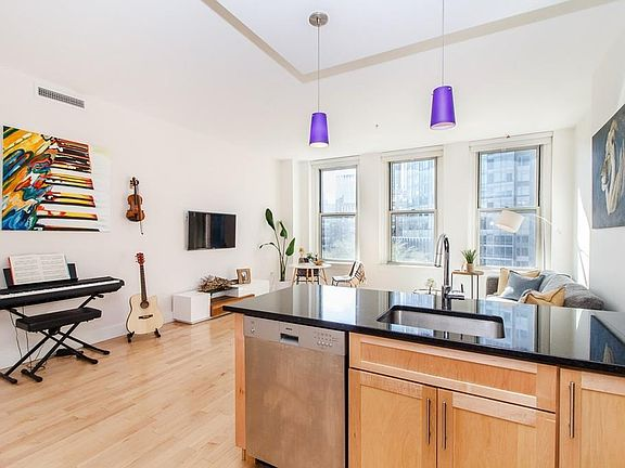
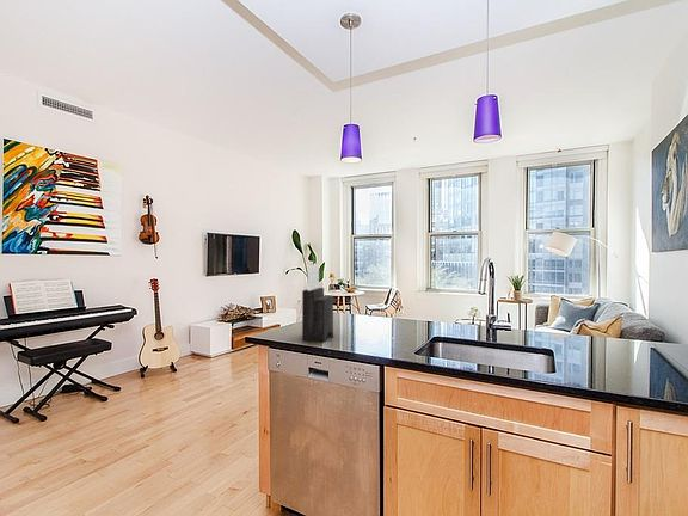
+ knife block (320, 301)
